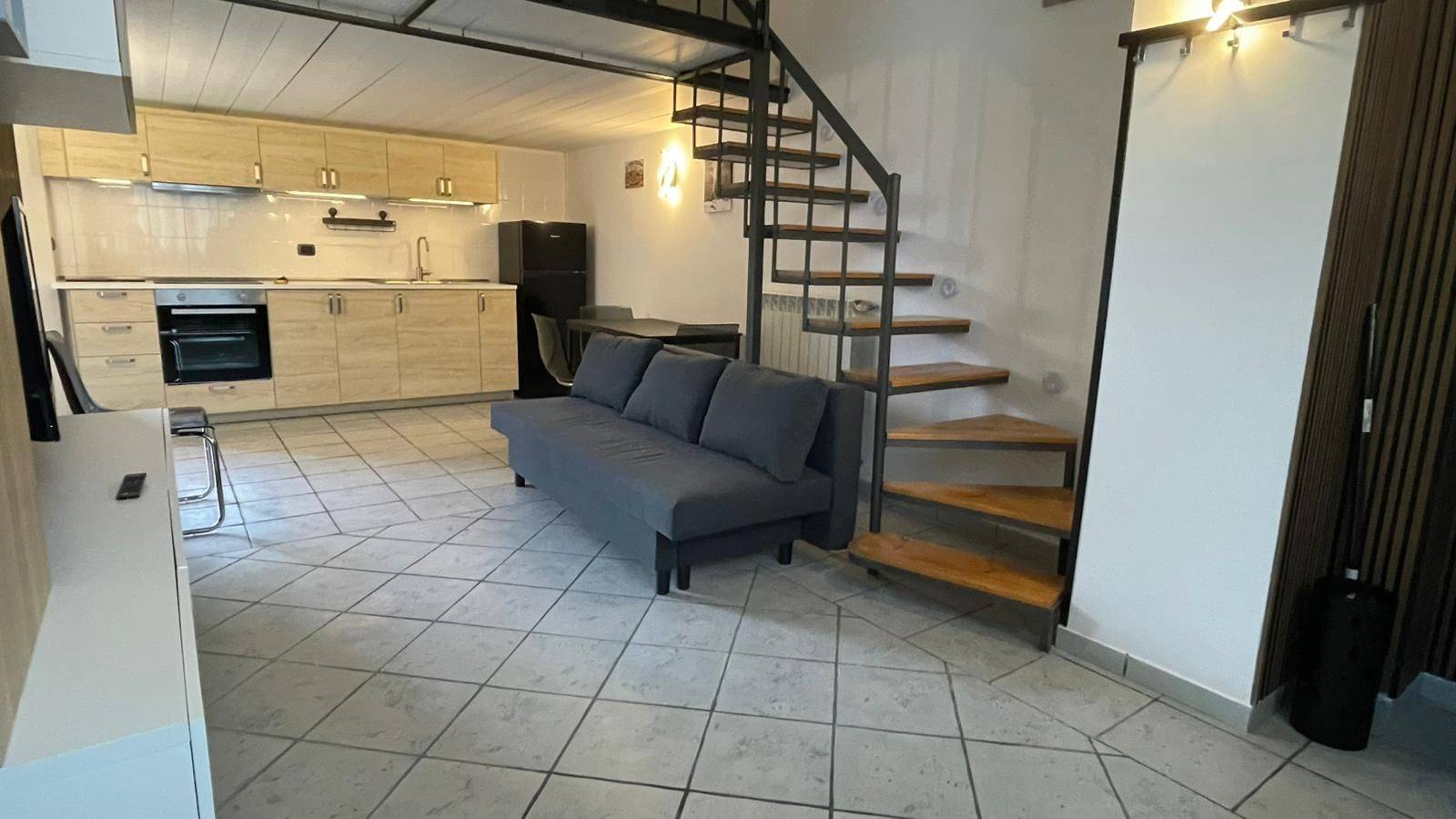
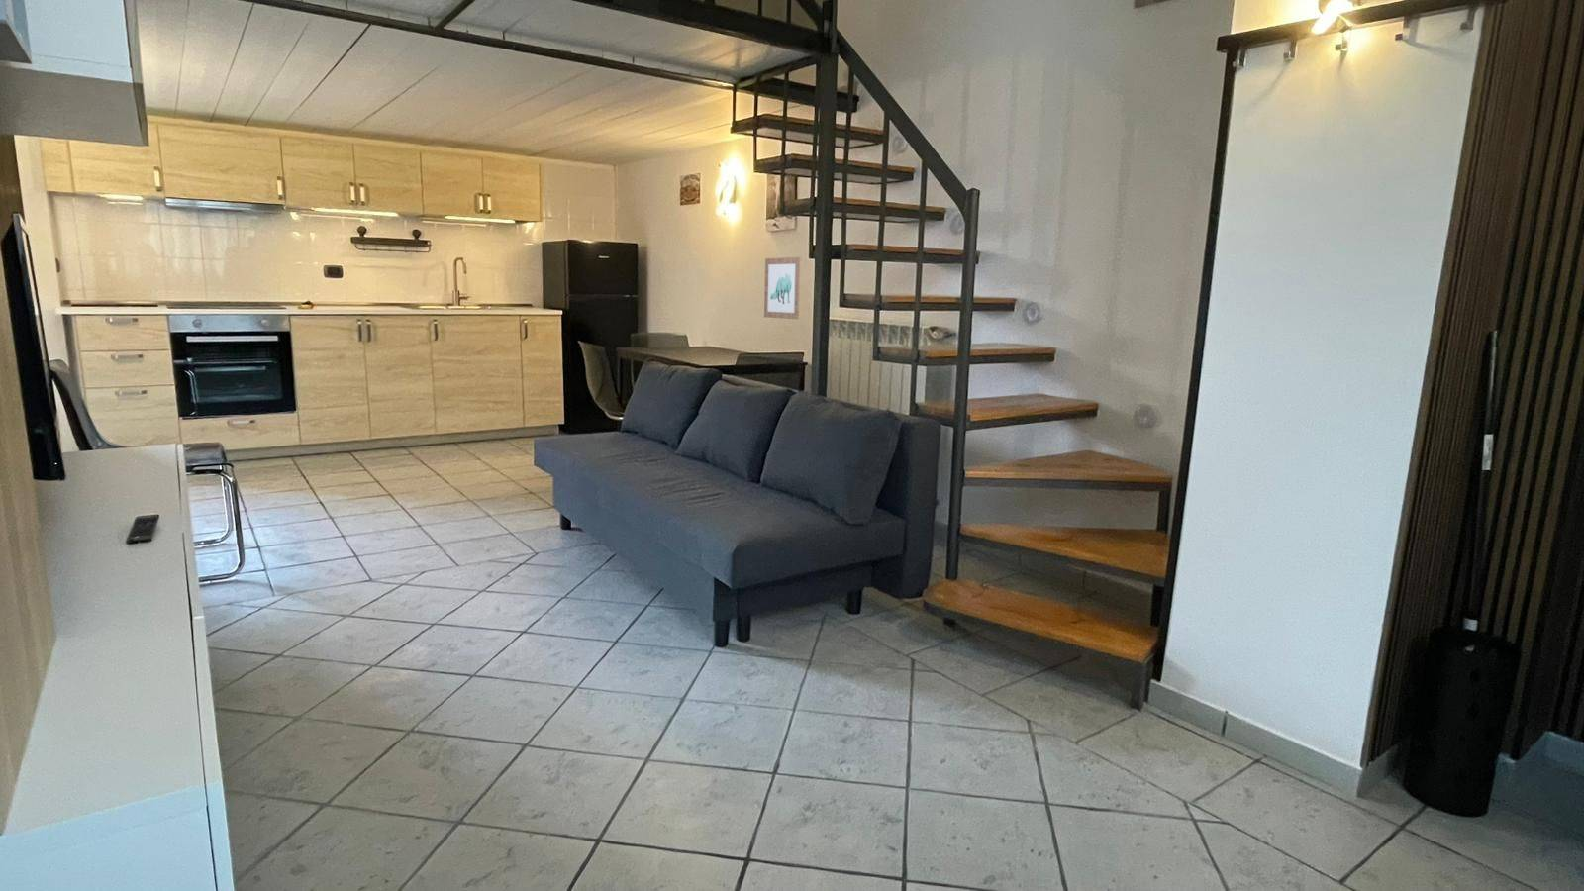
+ wall art (781, 288)
